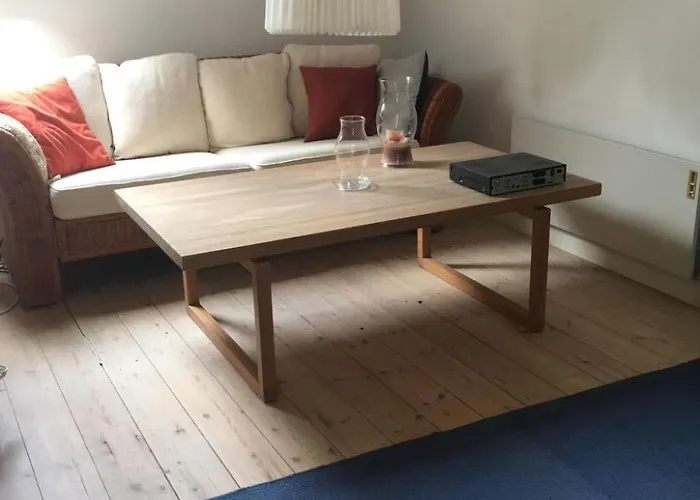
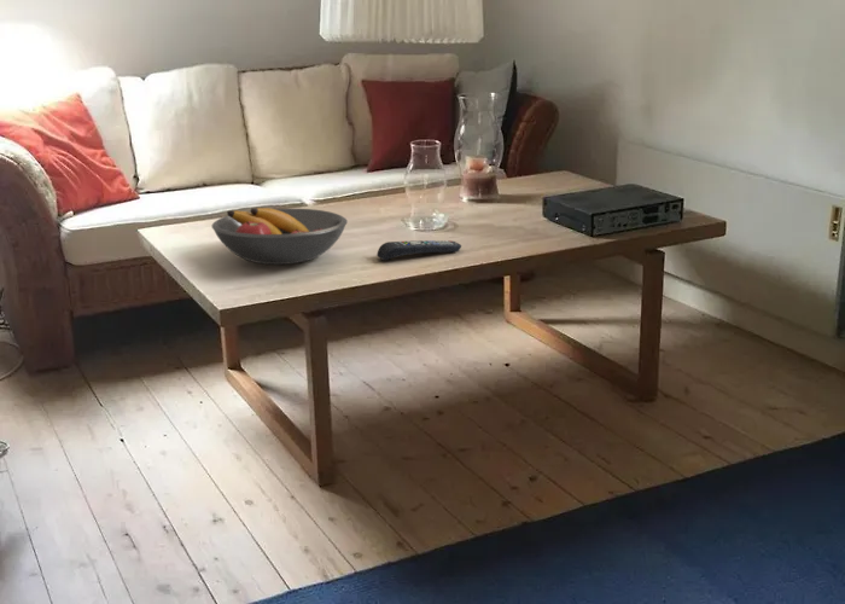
+ remote control (419, 248)
+ fruit bowl (280, 234)
